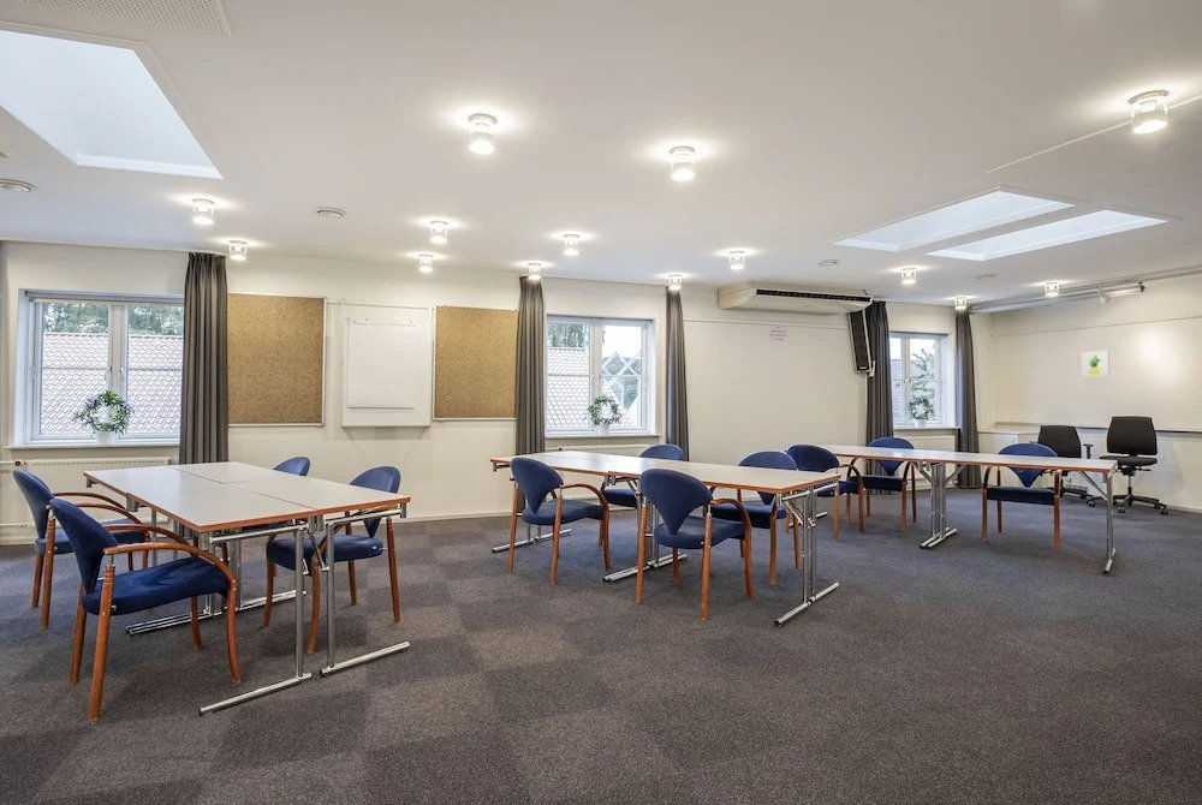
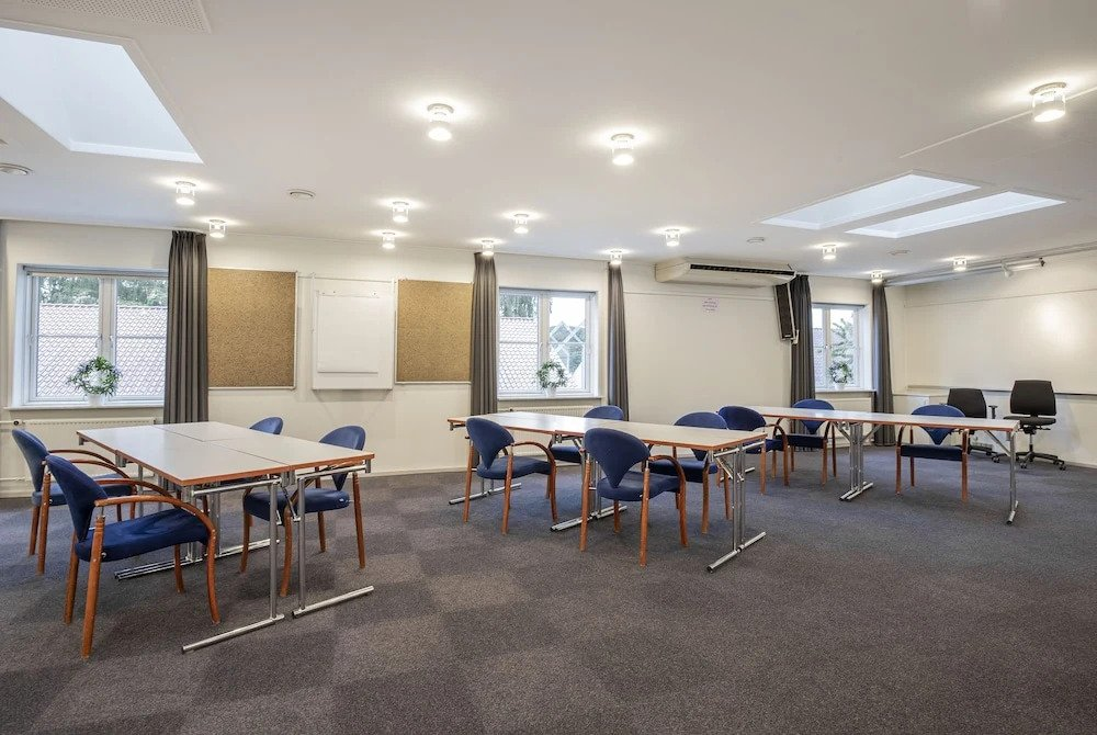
- wall art (1095, 363)
